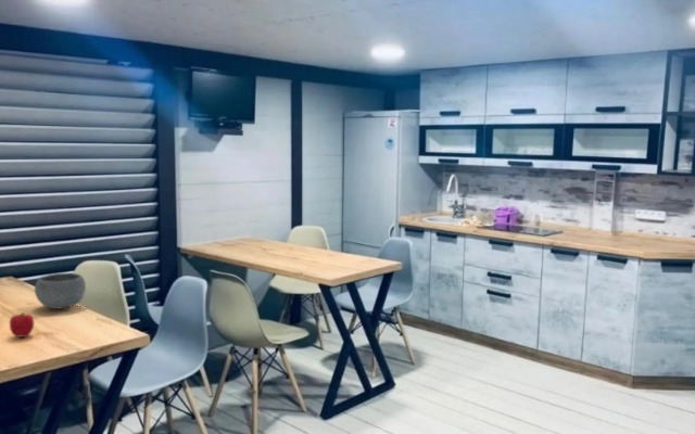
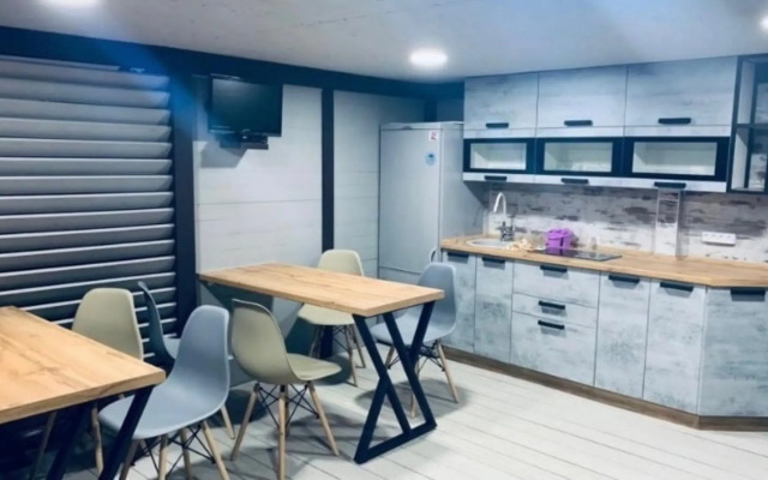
- fruit (22, 324)
- bowl (60, 292)
